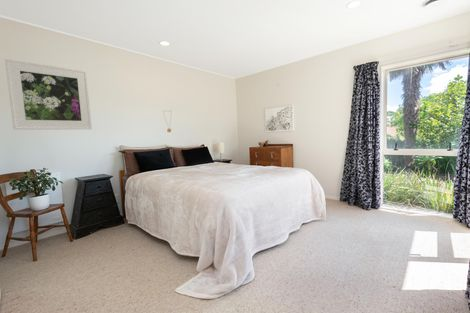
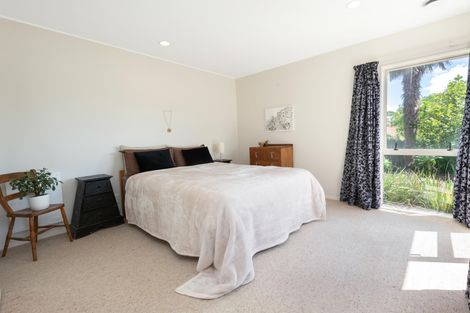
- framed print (53, 97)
